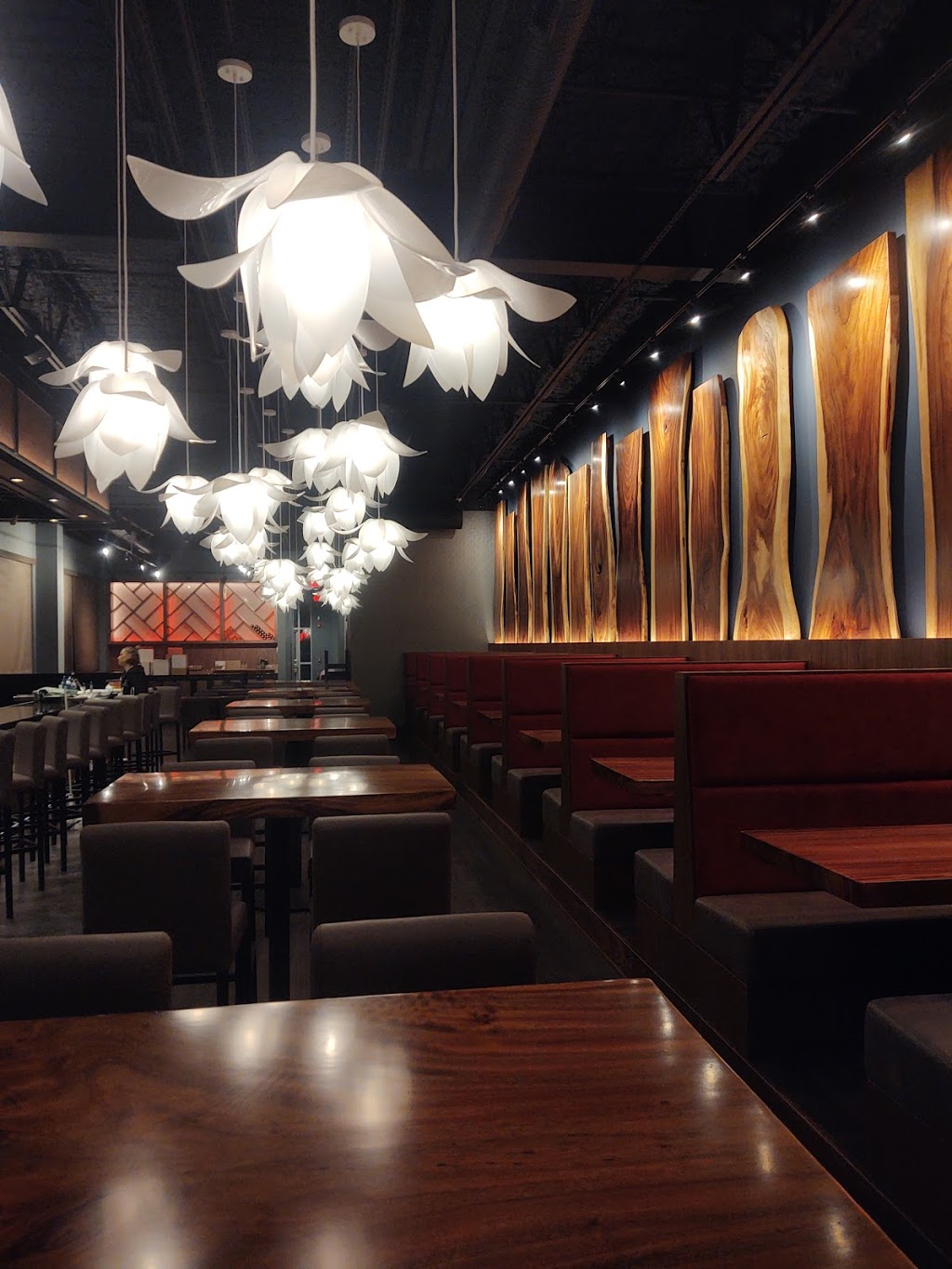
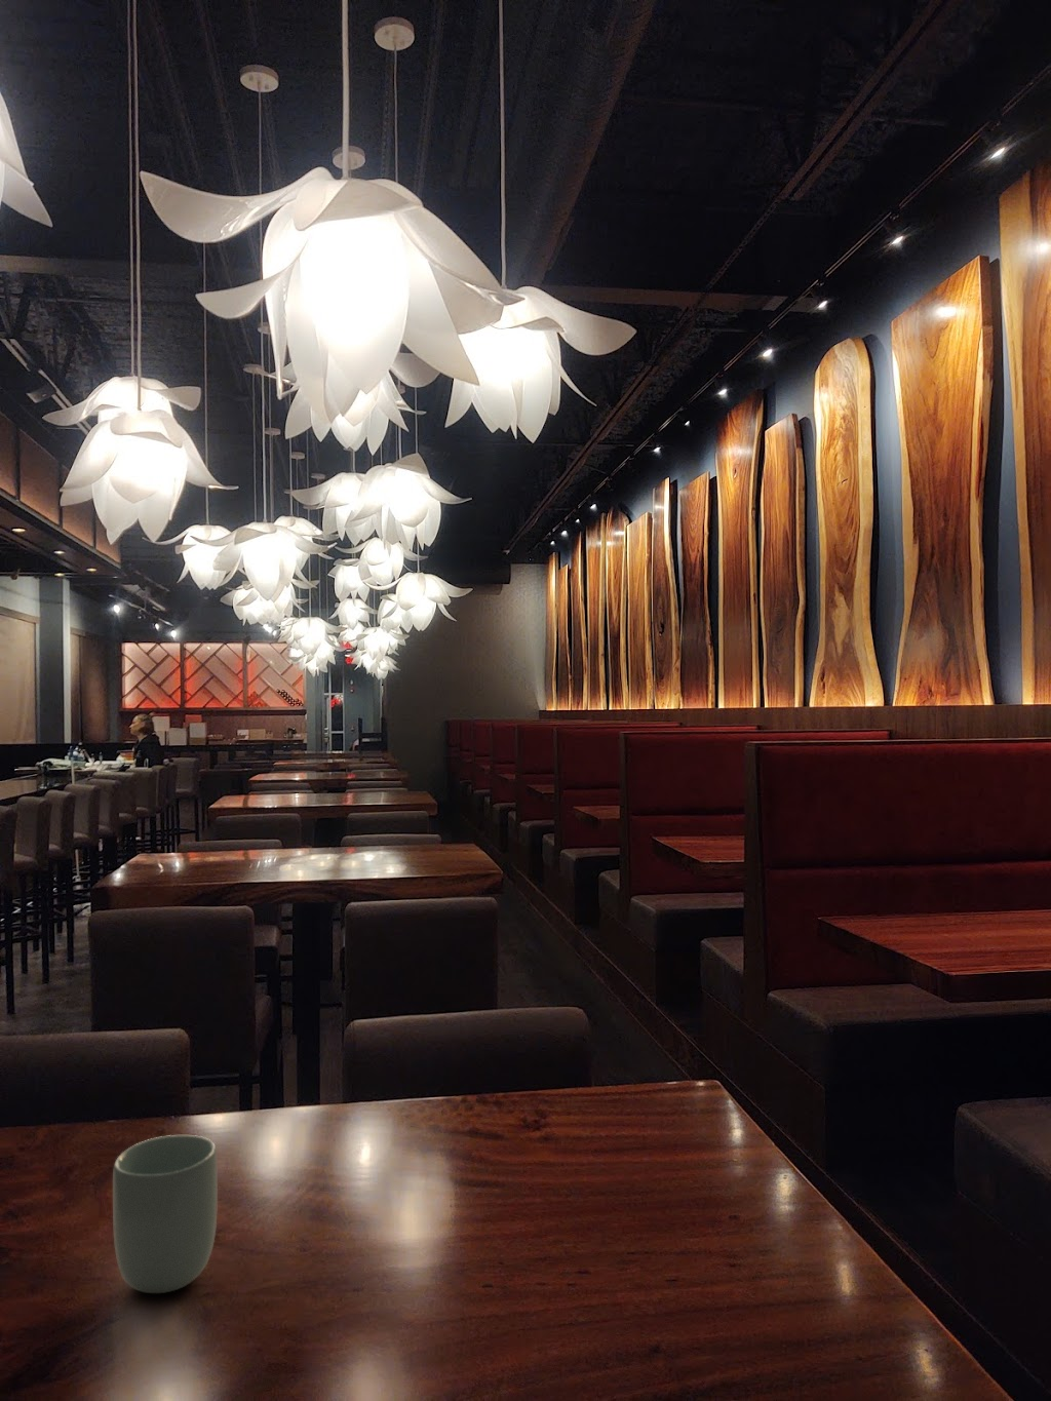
+ cup (167, 1217)
